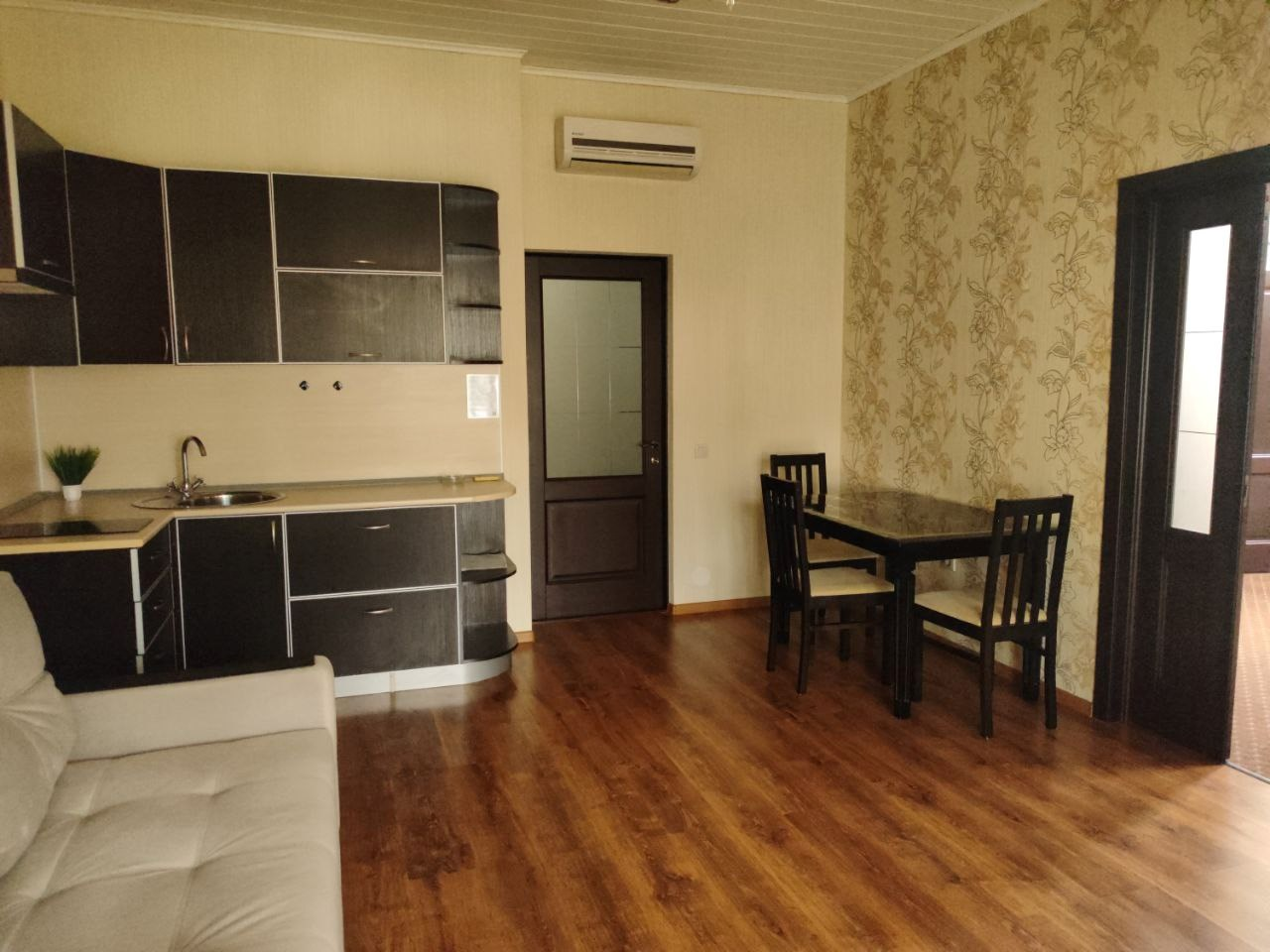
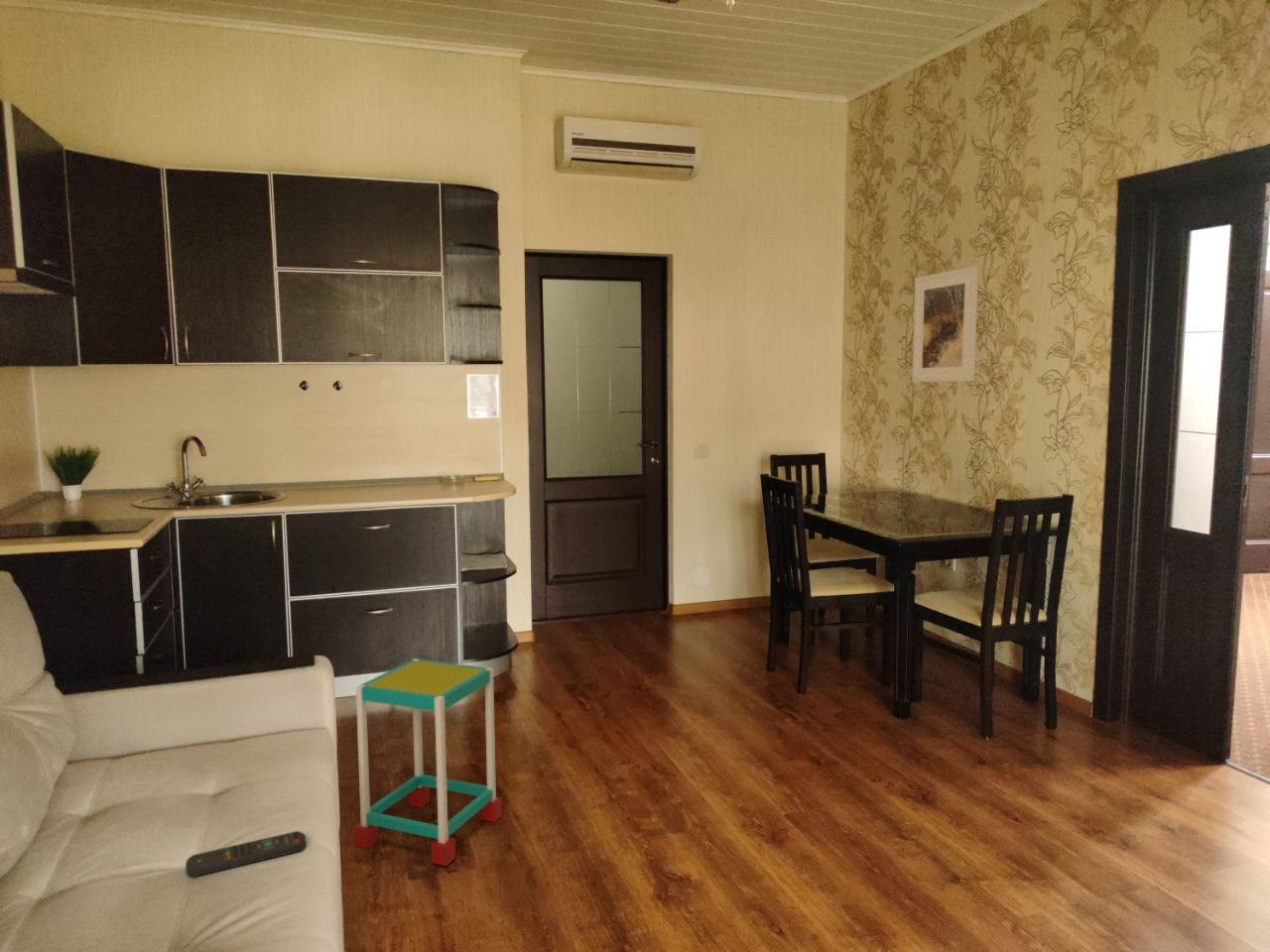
+ remote control (247, 852)
+ side table (422, 754)
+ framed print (944, 327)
